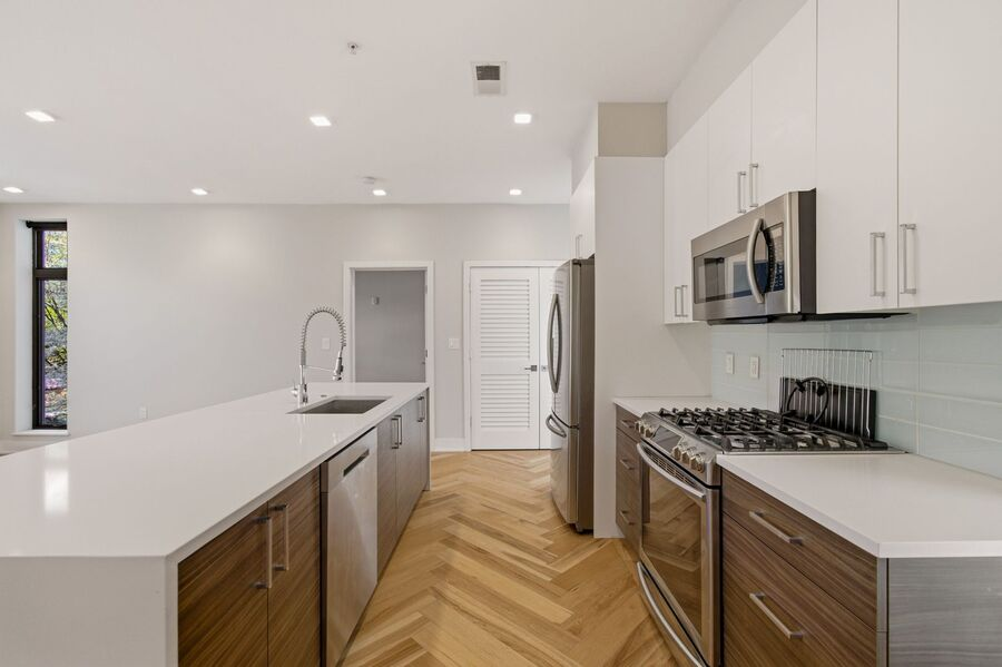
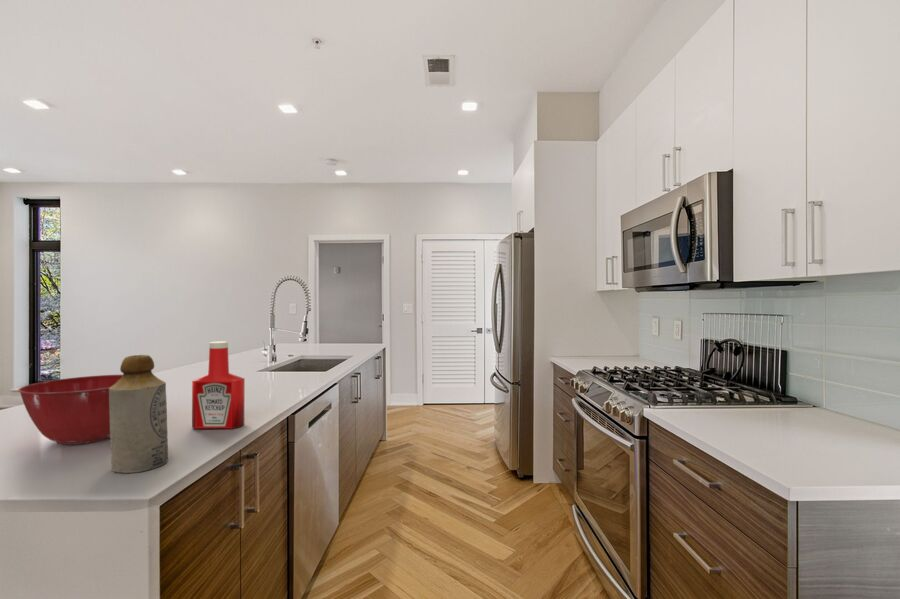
+ mixing bowl (87, 409)
+ soap bottle (218, 384)
+ bottle (139, 410)
